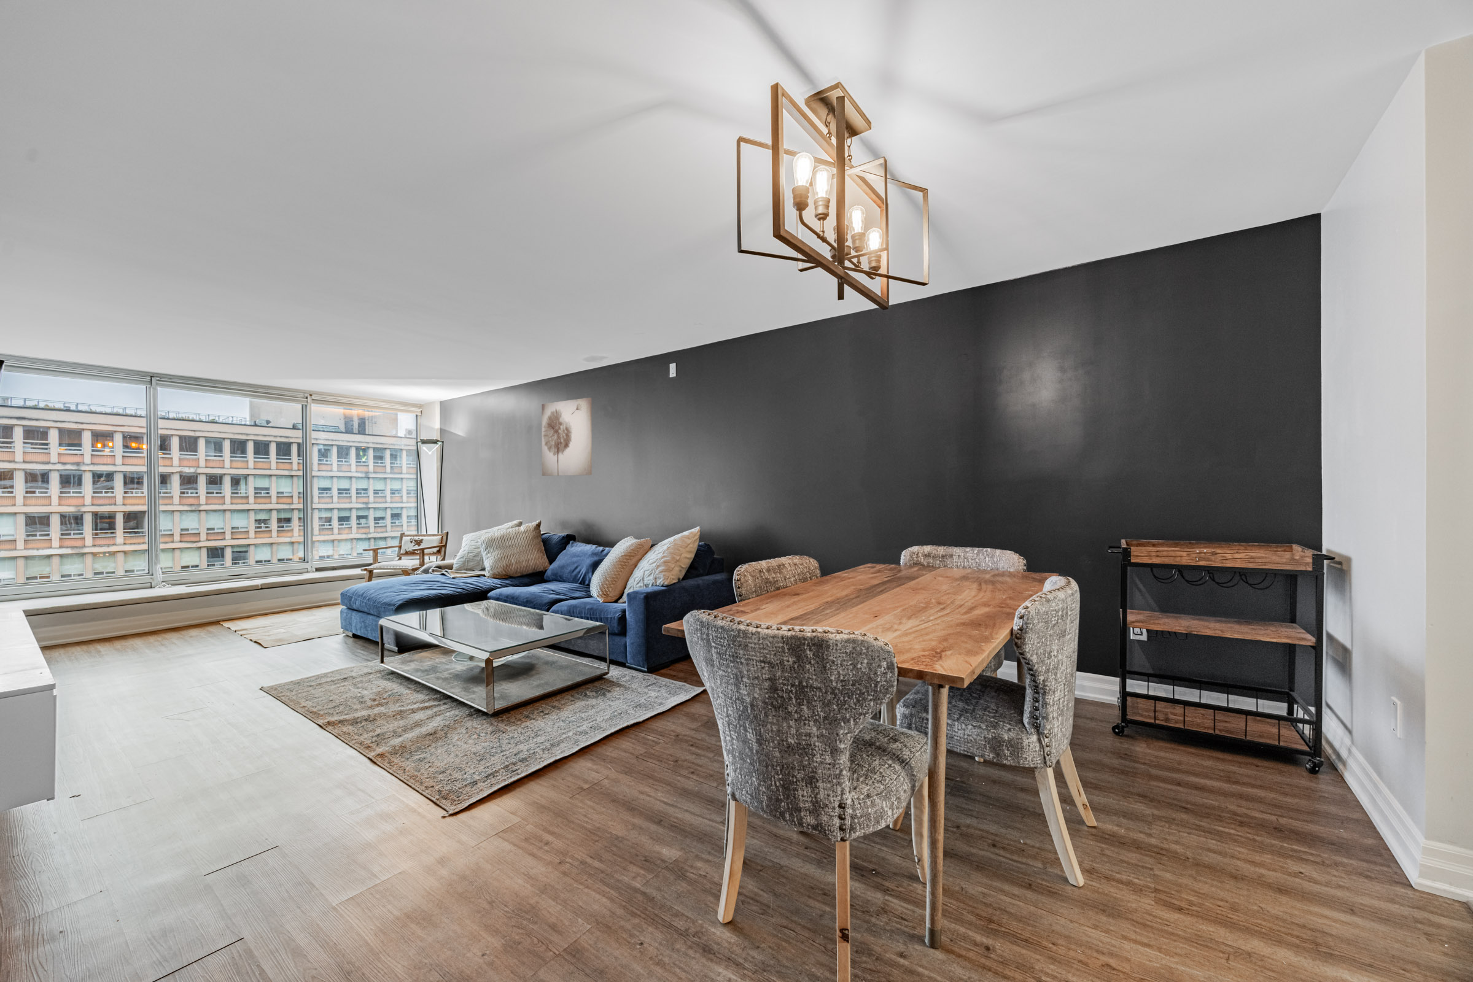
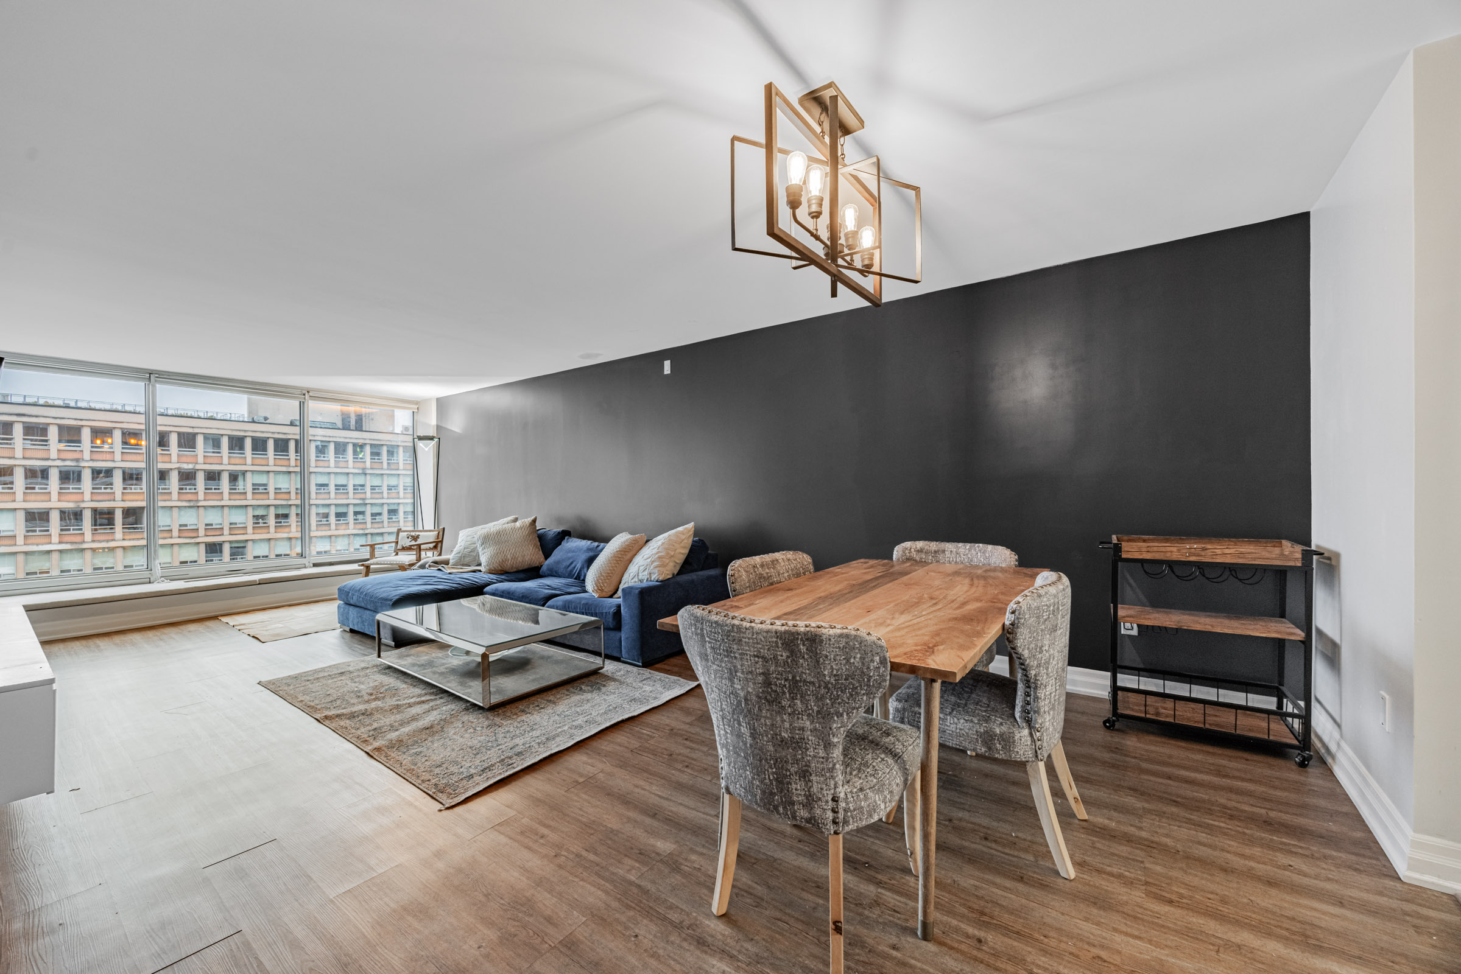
- wall art (566, 438)
